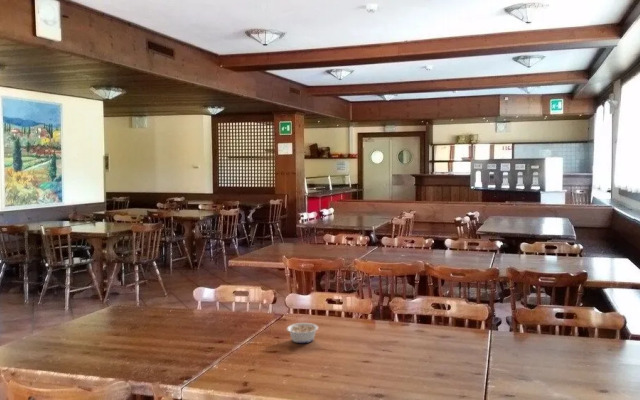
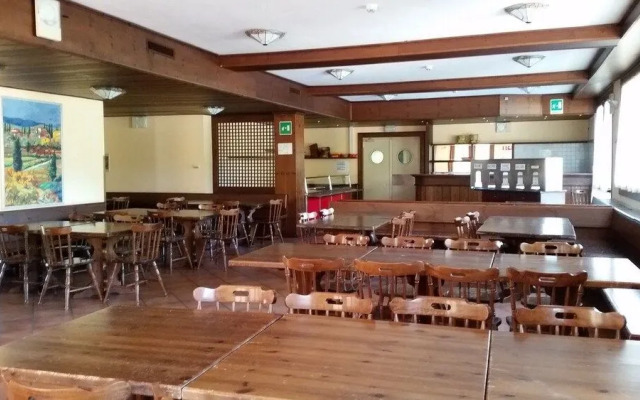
- legume (302, 332)
